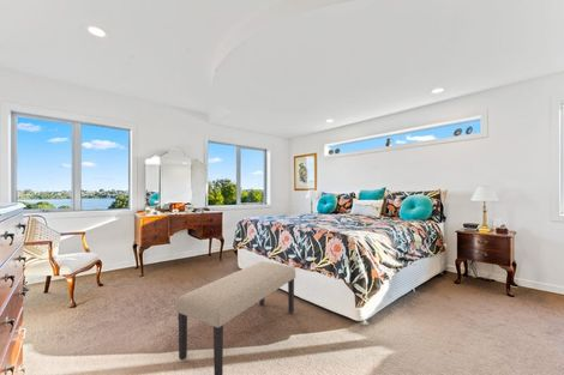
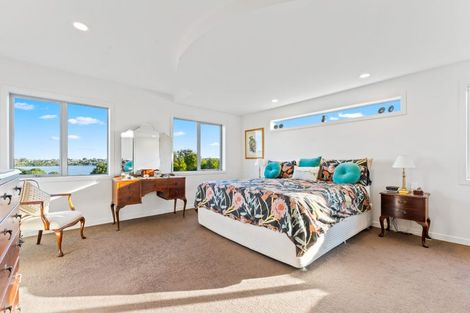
- bench (245, 303)
